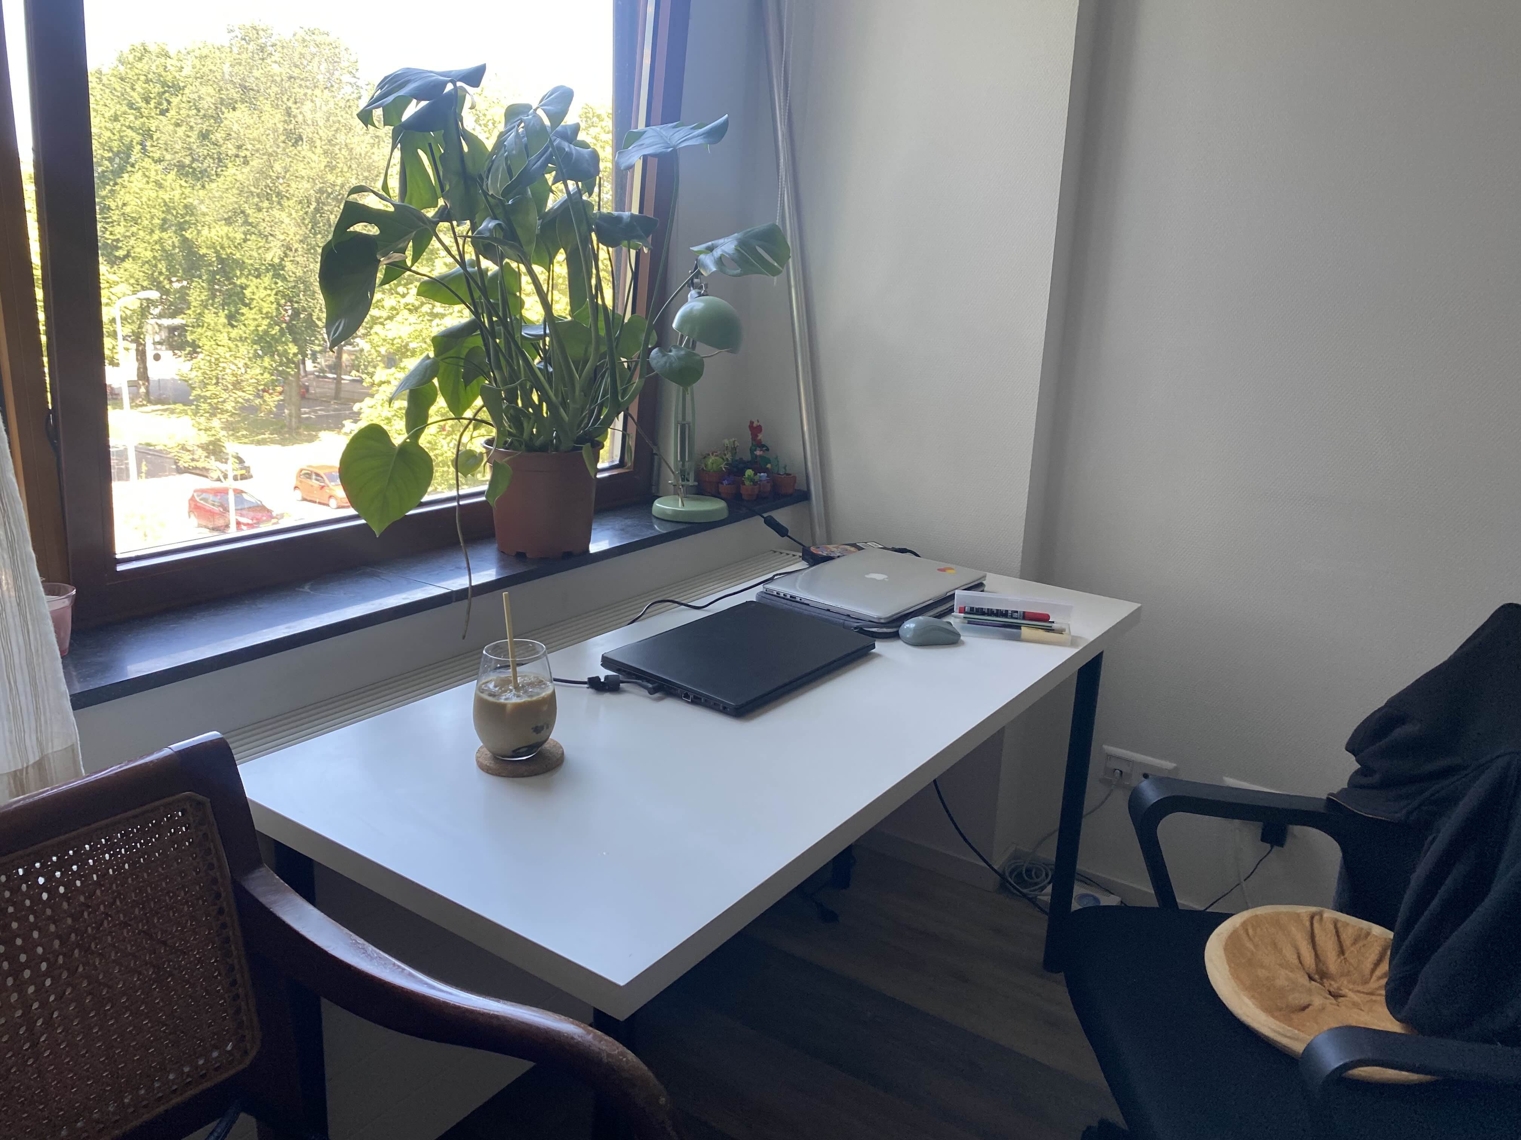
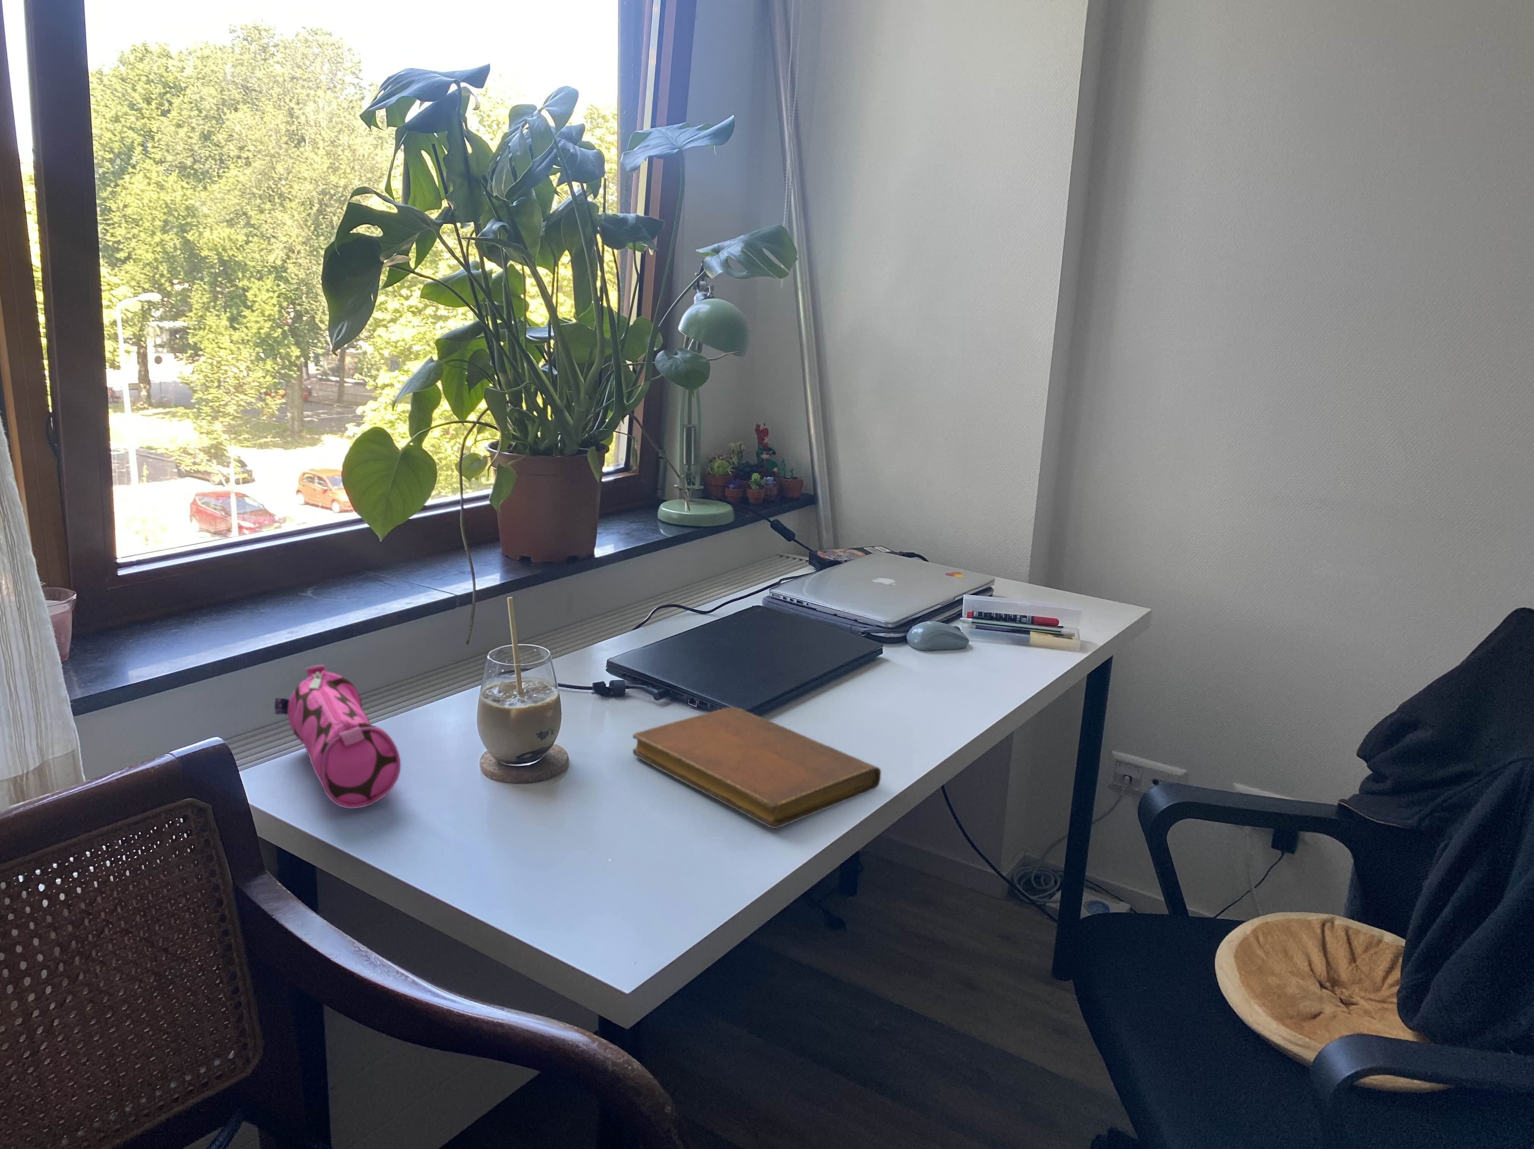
+ pencil case (339, 733)
+ notebook (753, 759)
